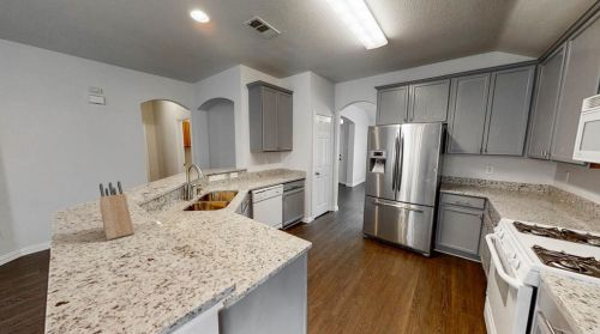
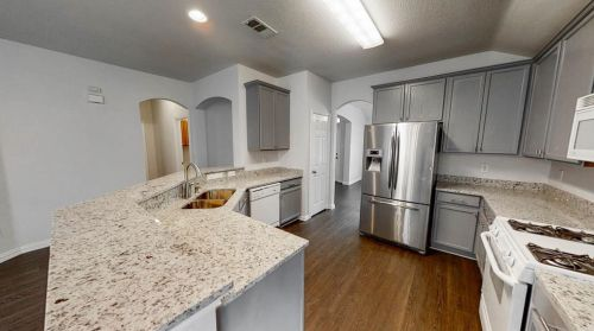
- knife block (114, 207)
